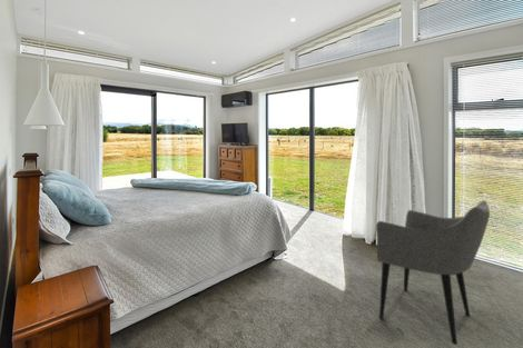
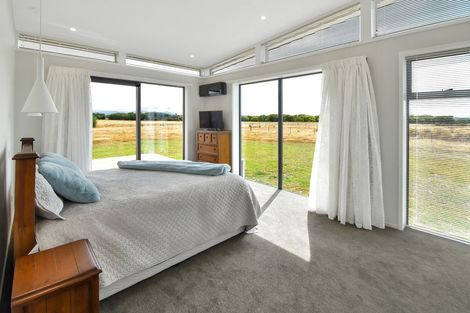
- armchair (423, 257)
